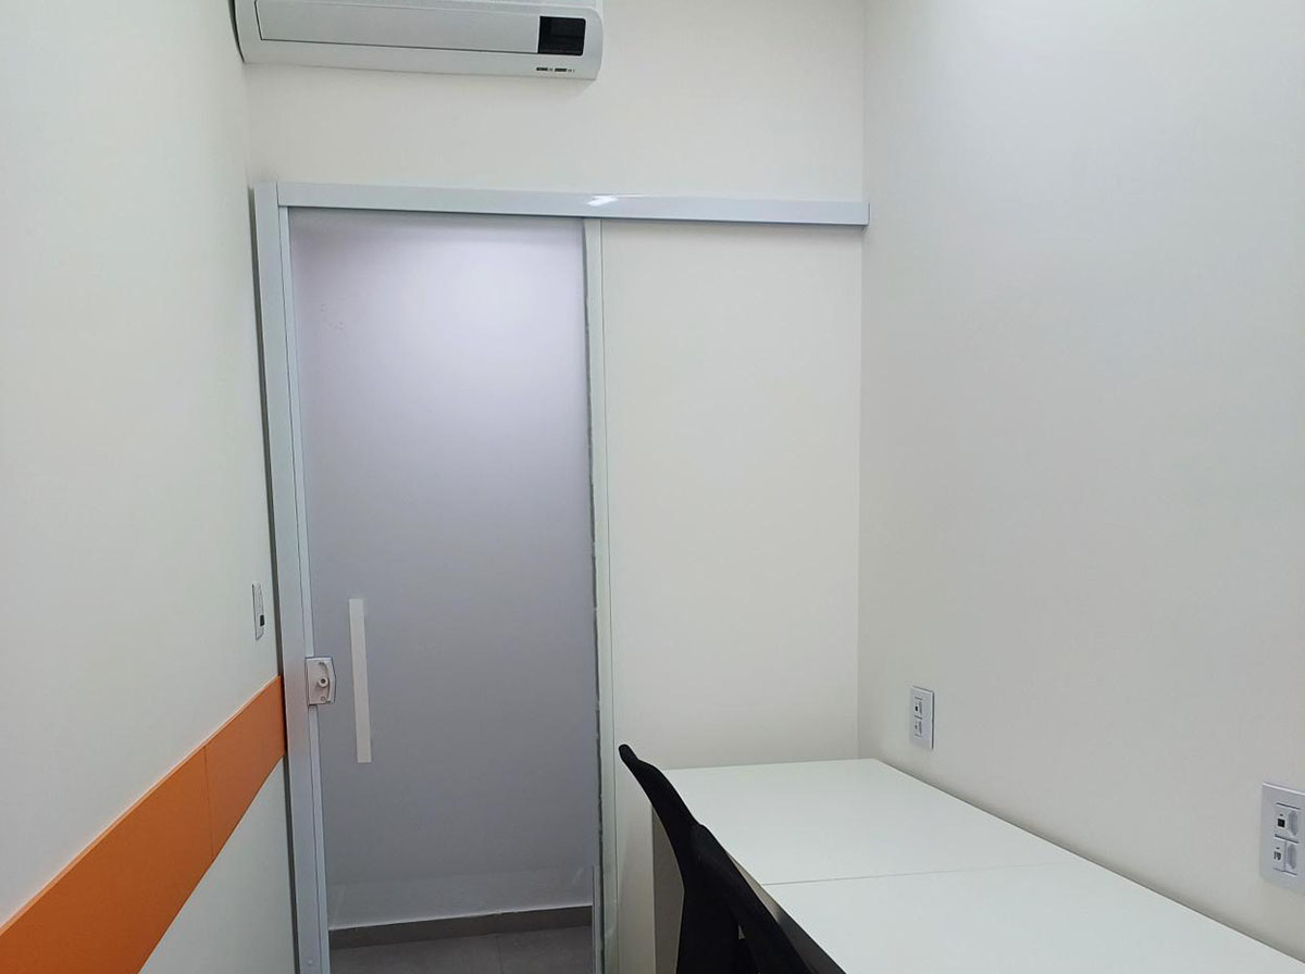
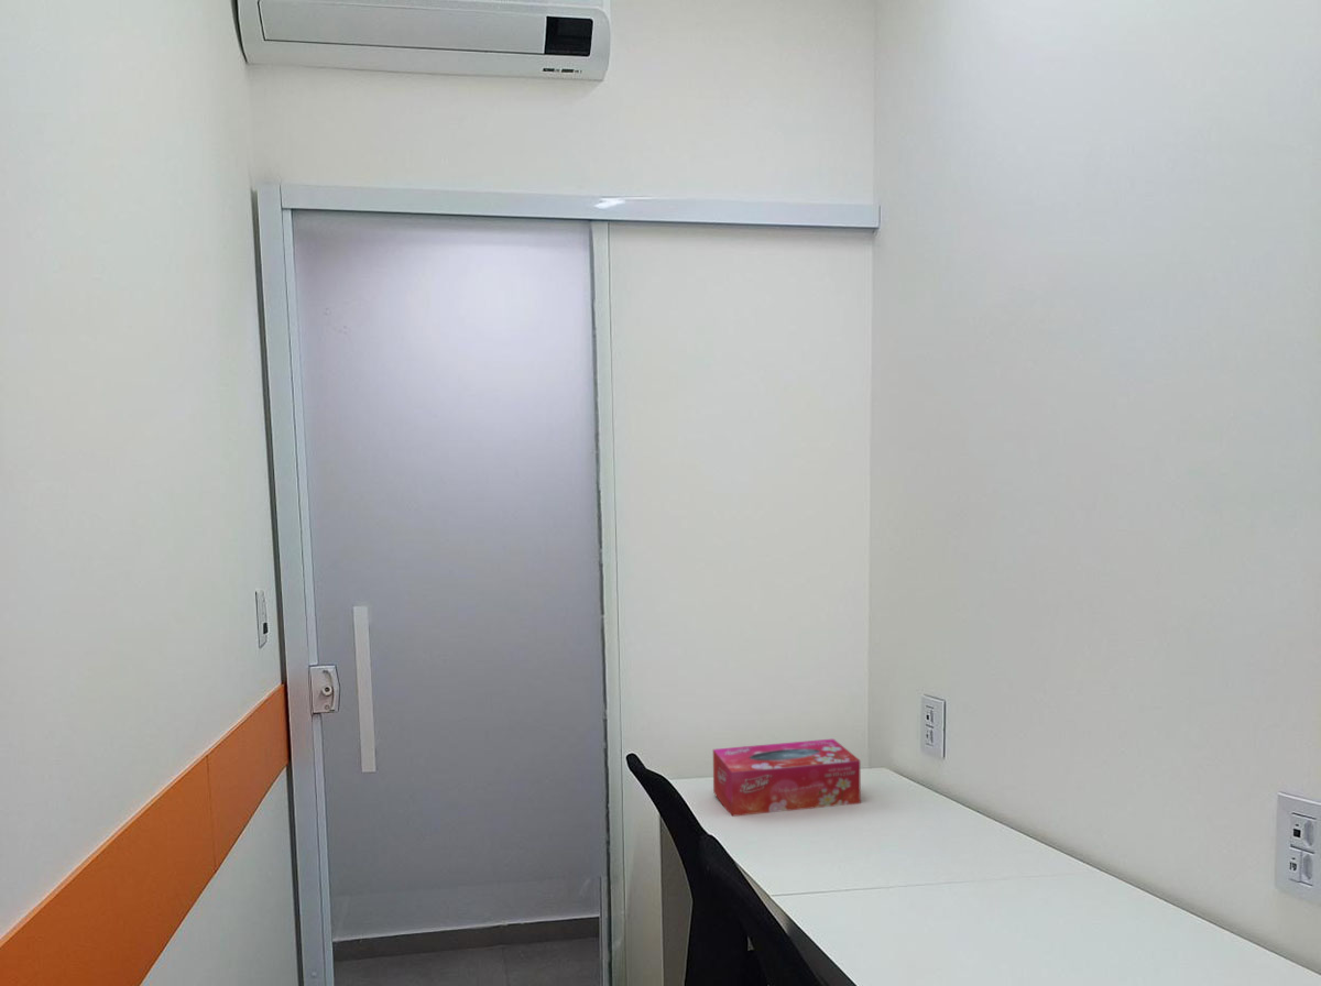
+ tissue box (785, 776)
